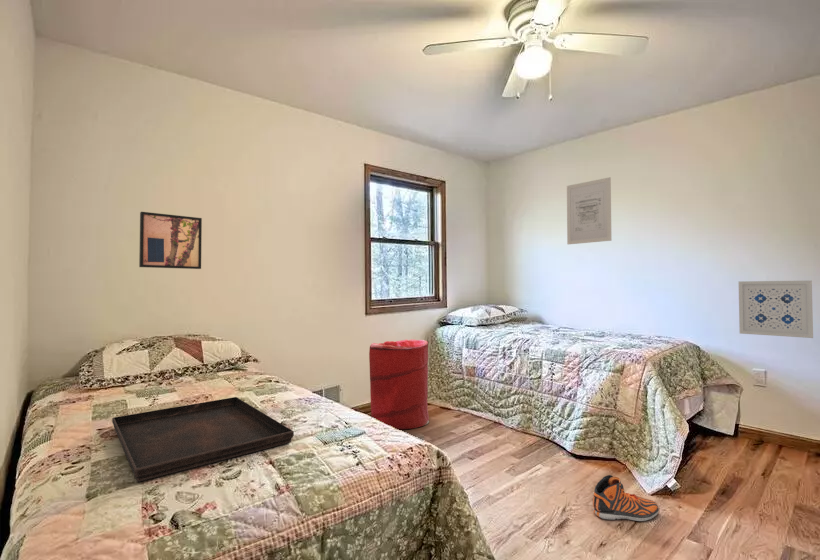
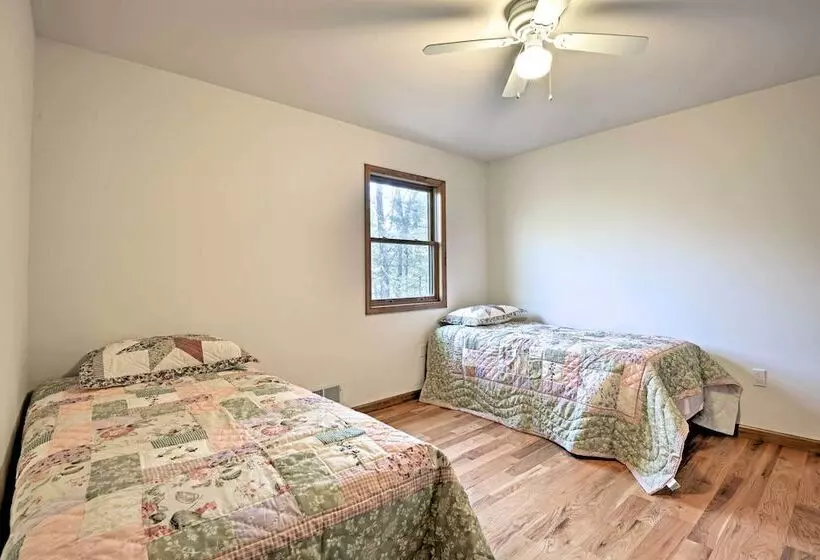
- wall art (774, 308)
- sneaker (626, 496)
- wall art (171, 241)
- wall art (588, 212)
- laundry hamper (398, 379)
- serving tray (198, 429)
